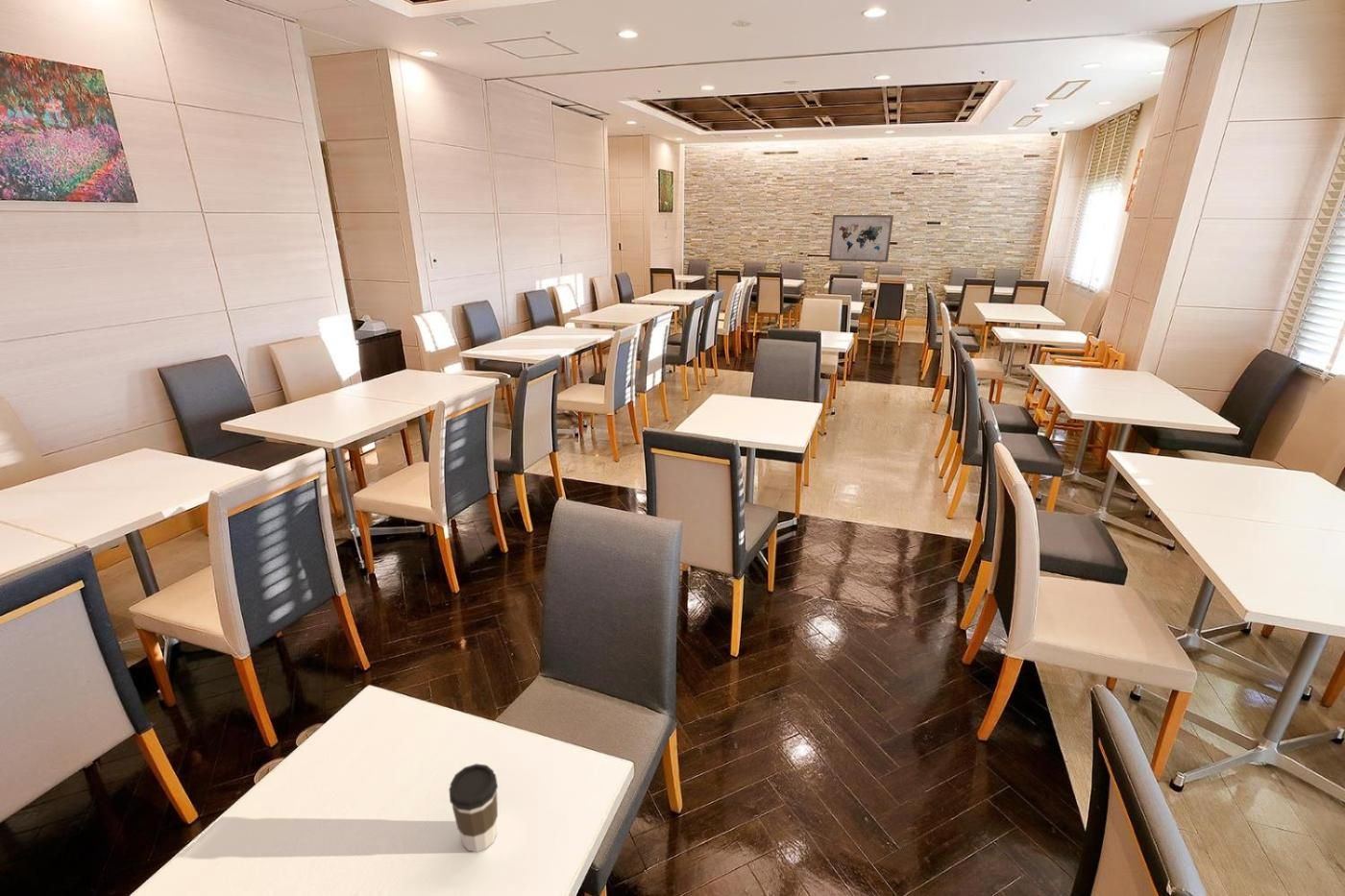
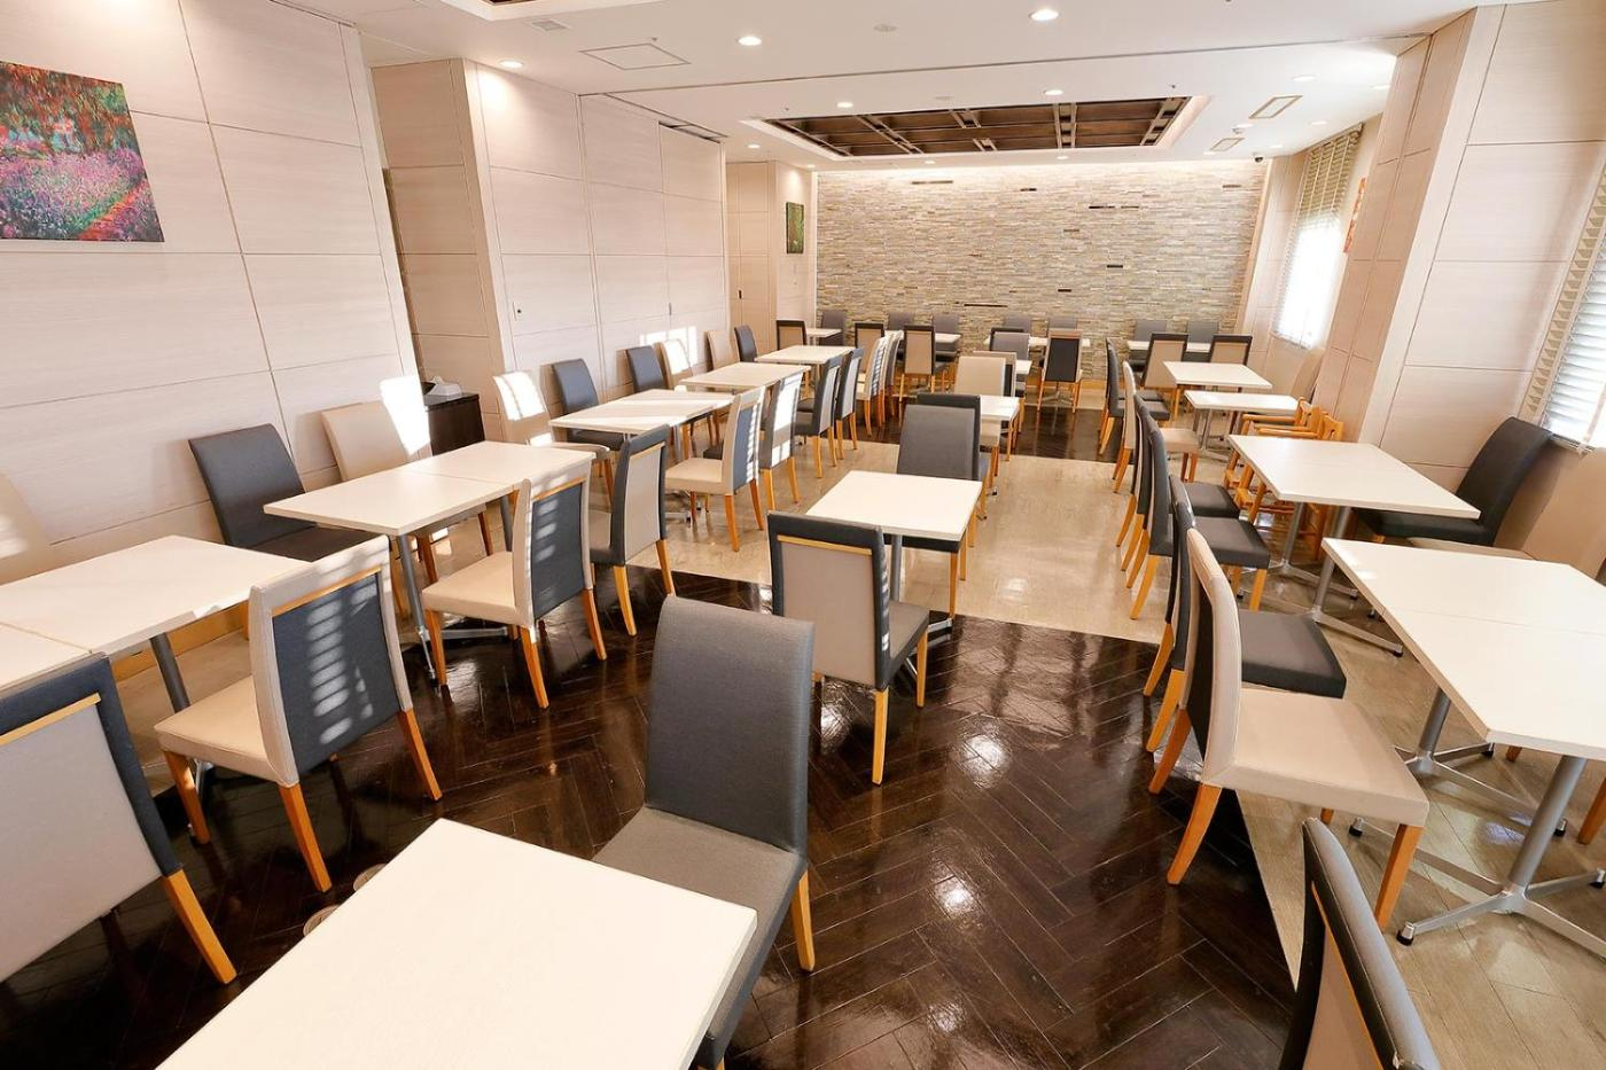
- wall art (860, 238)
- coffee cup (476, 809)
